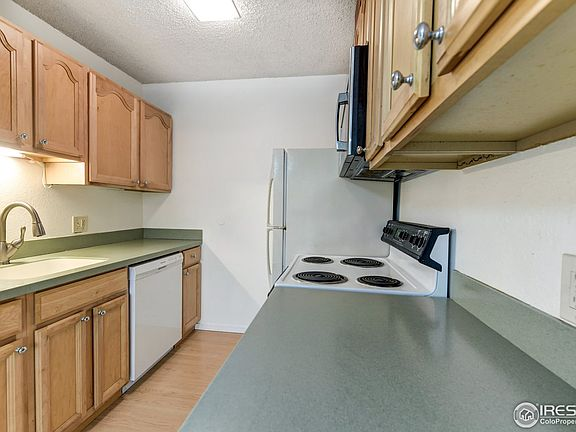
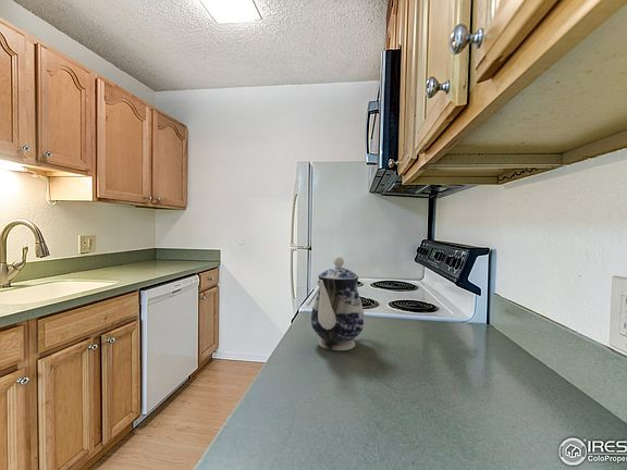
+ teapot (337, 300)
